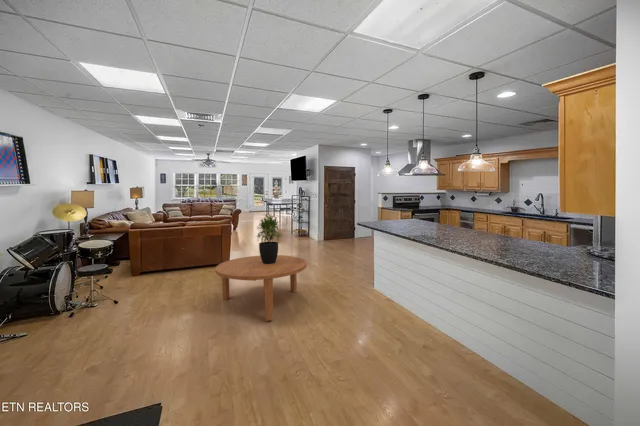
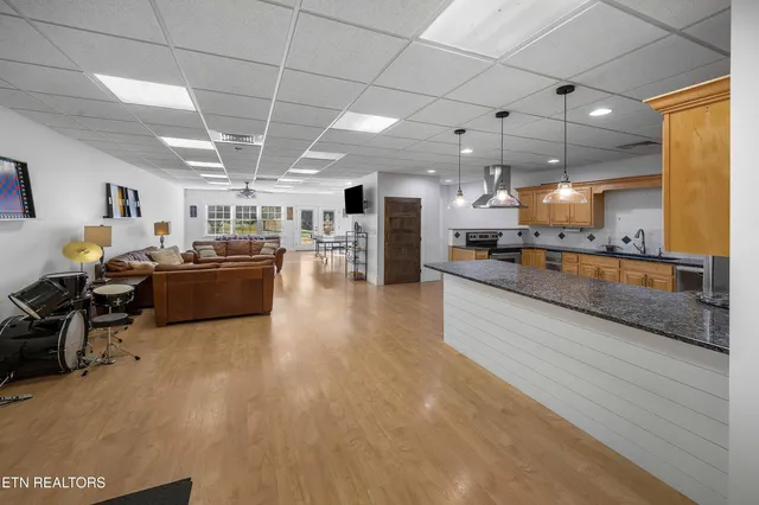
- potted plant (269, 239)
- coffee table (264, 283)
